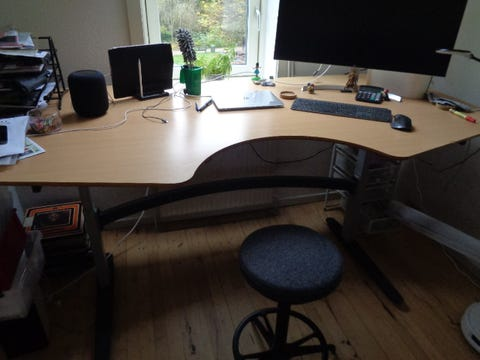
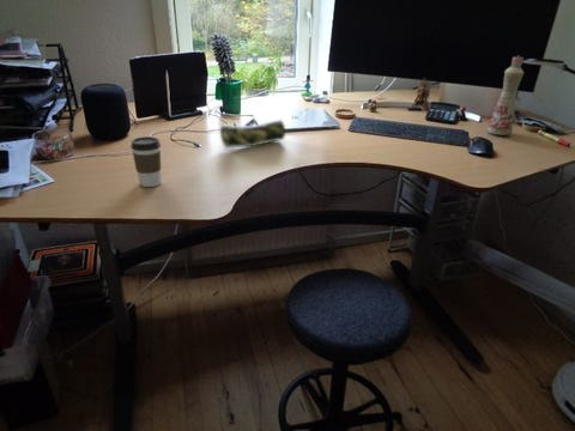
+ bottle (508, 96)
+ pencil case (252, 134)
+ coffee cup (147, 162)
